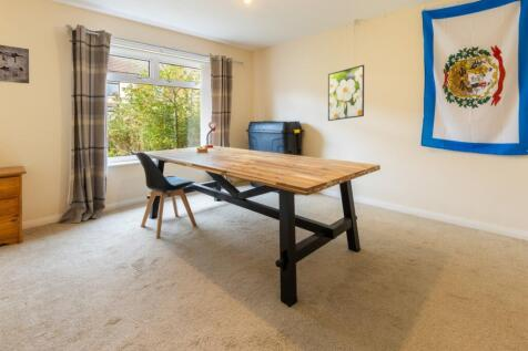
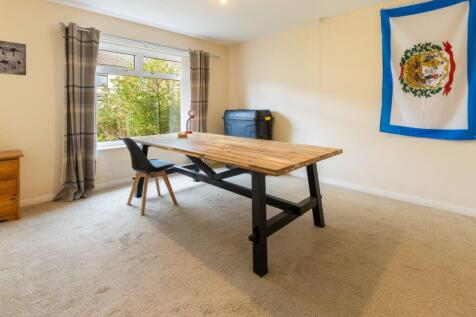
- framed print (345, 94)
